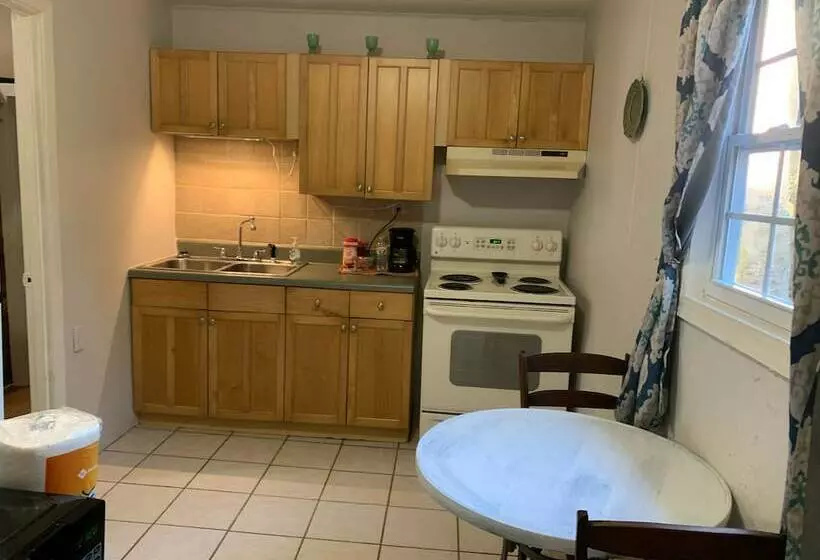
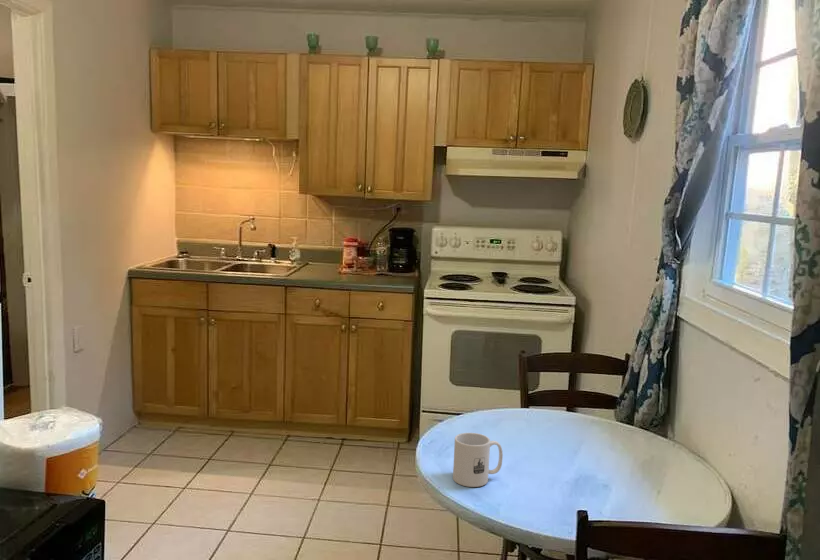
+ mug (478, 458)
